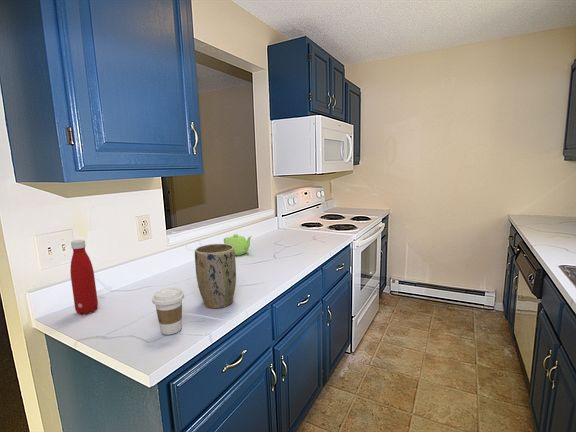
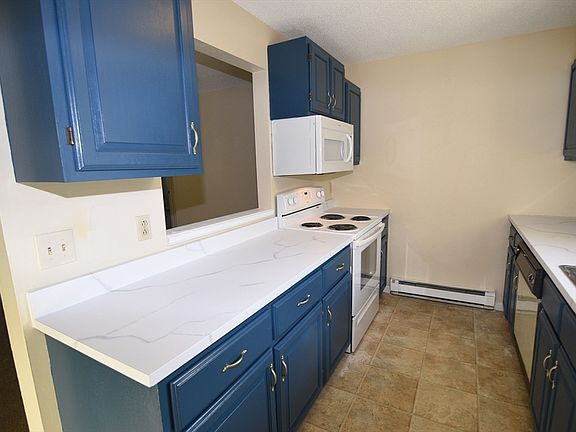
- teapot (237, 244)
- bottle (82, 276)
- coffee cup (169, 310)
- plant pot (216, 275)
